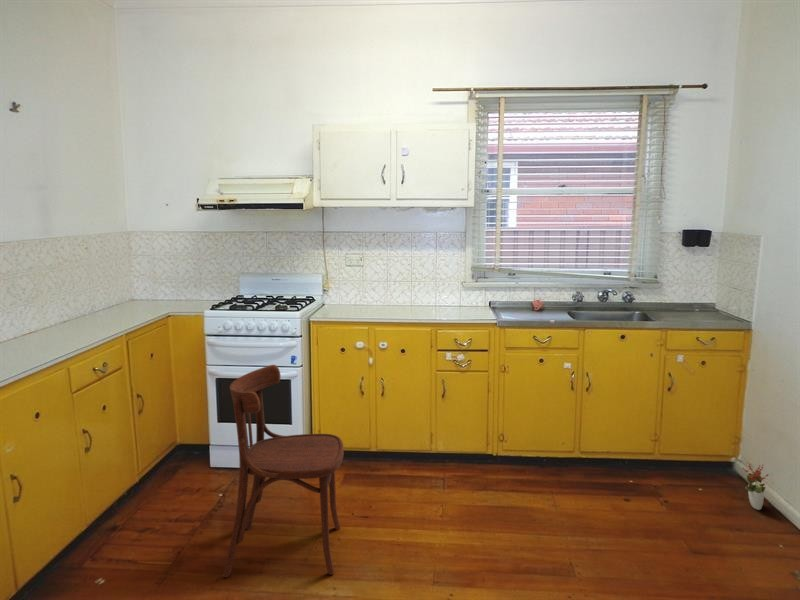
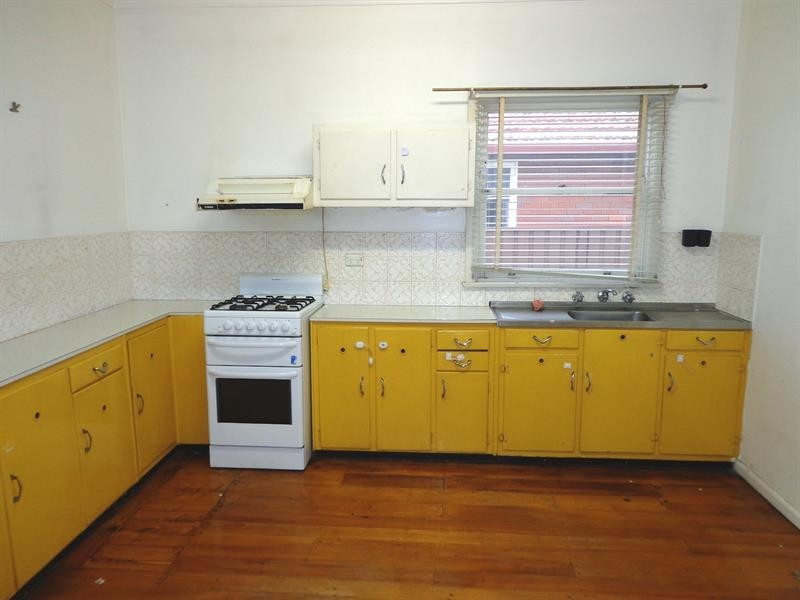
- decorative plant (754, 484)
- dining chair (287, 465)
